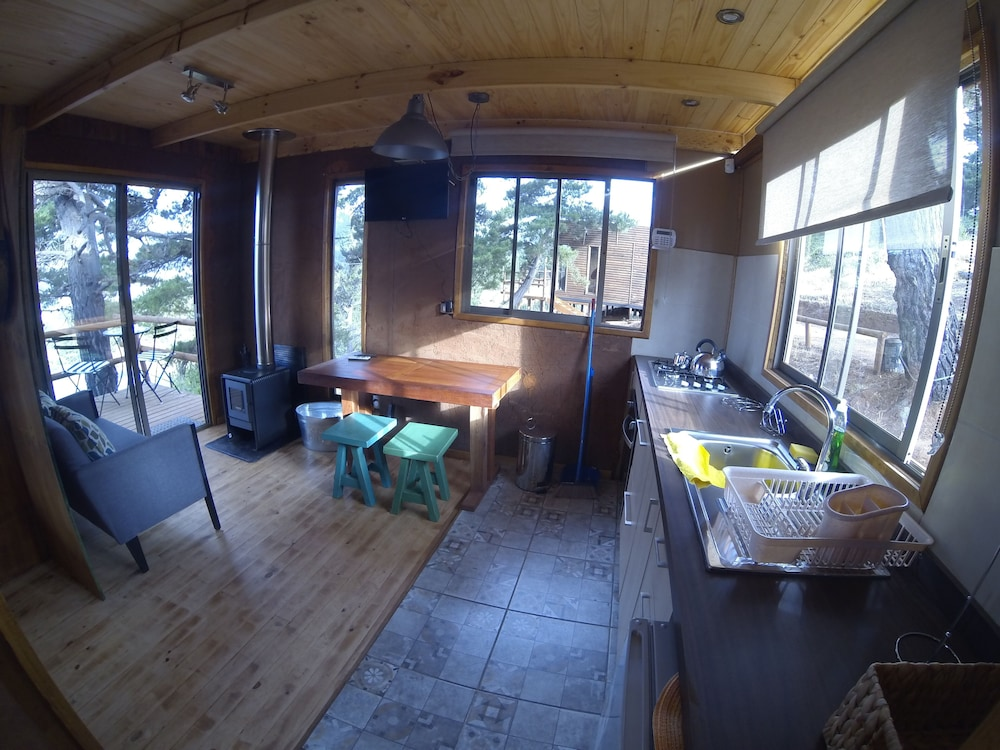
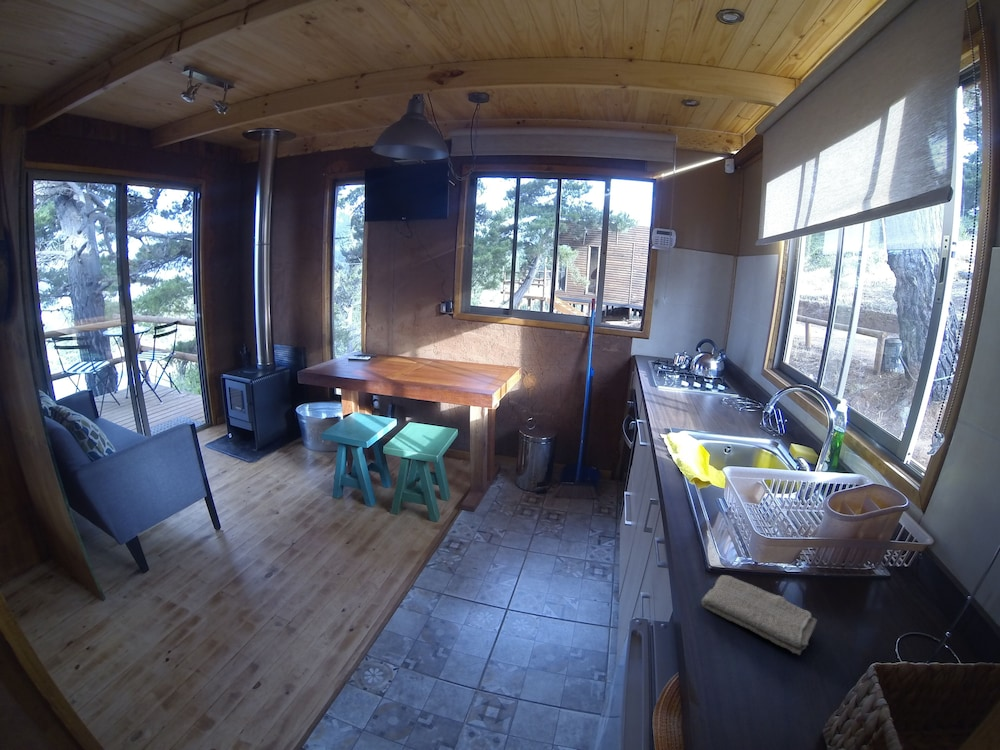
+ washcloth (757, 610)
